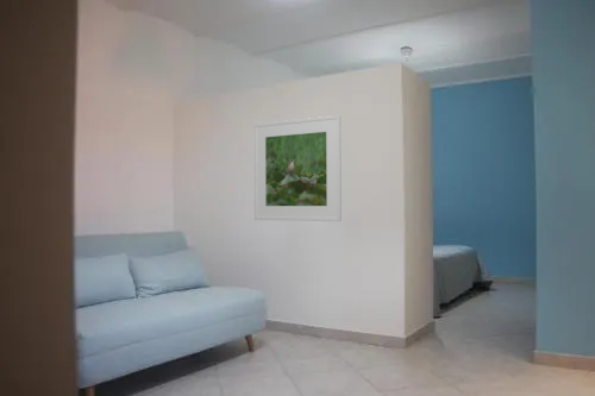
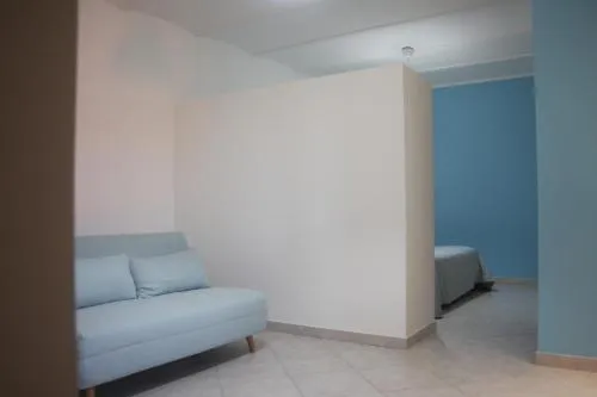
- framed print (295, 170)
